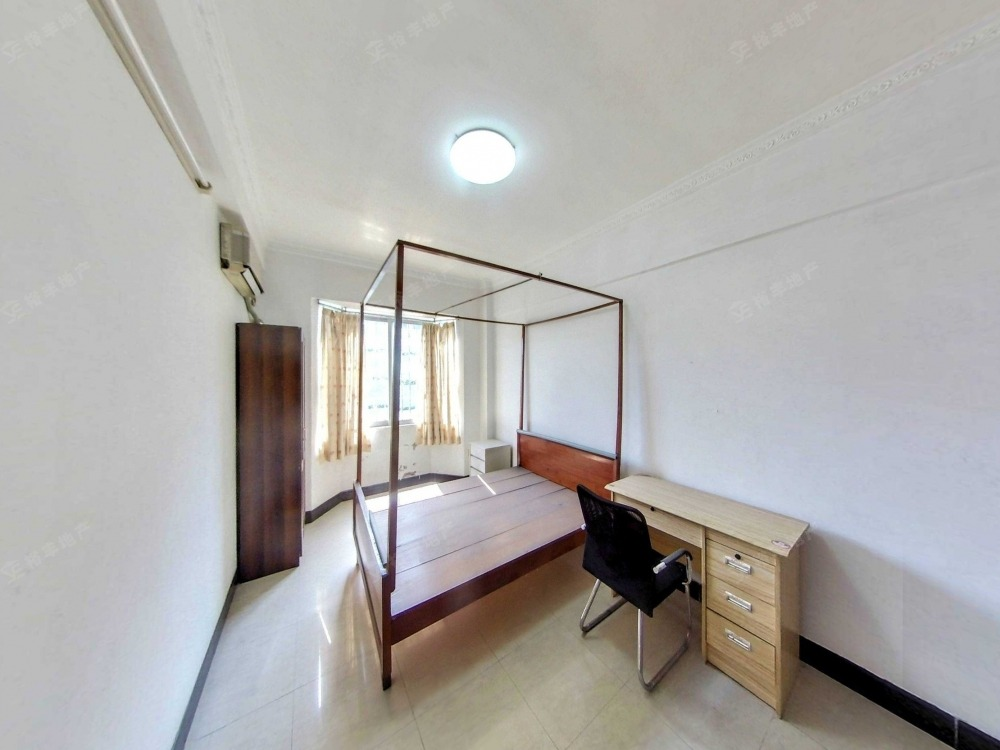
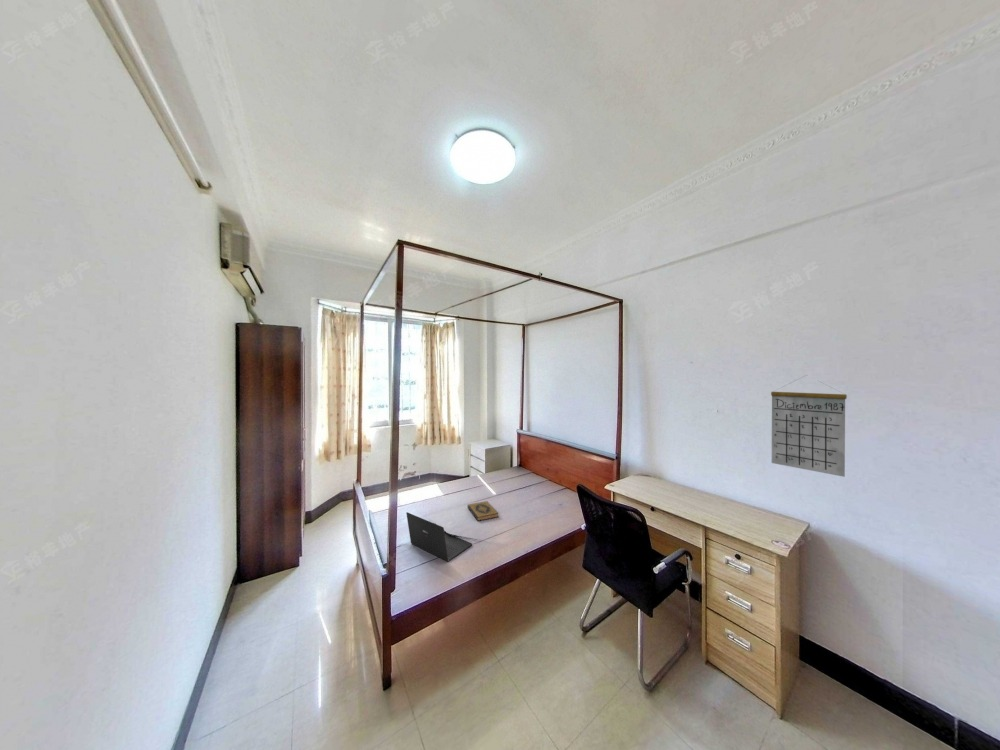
+ hardback book (482, 510)
+ laptop (439, 528)
+ calendar (806, 422)
